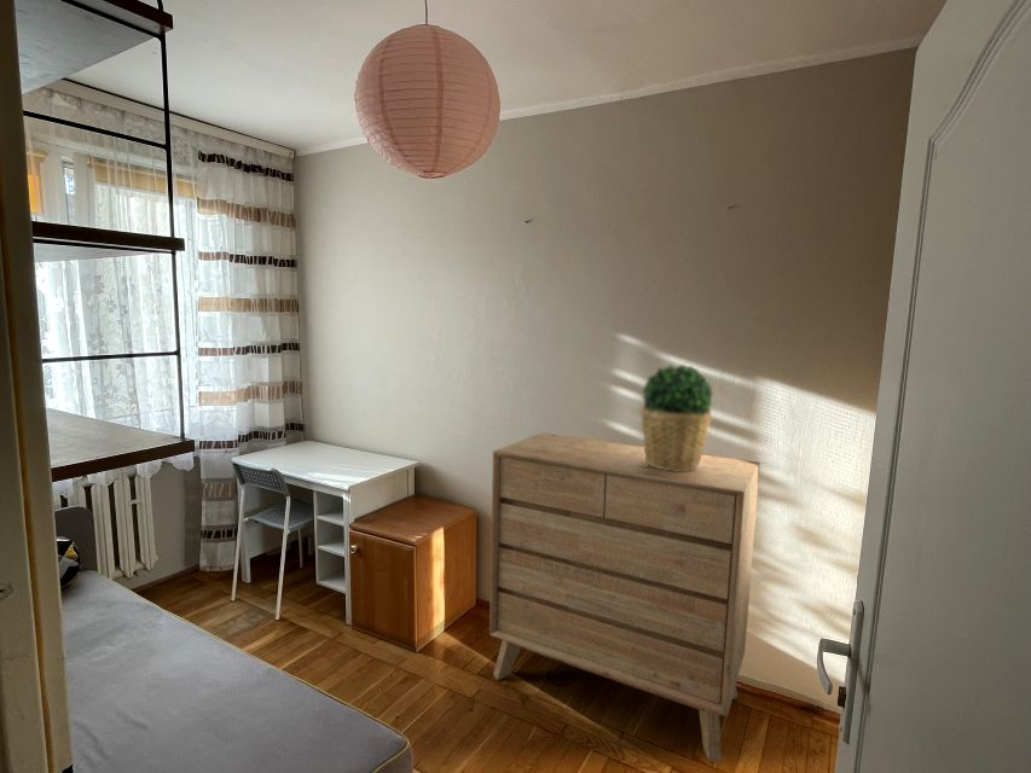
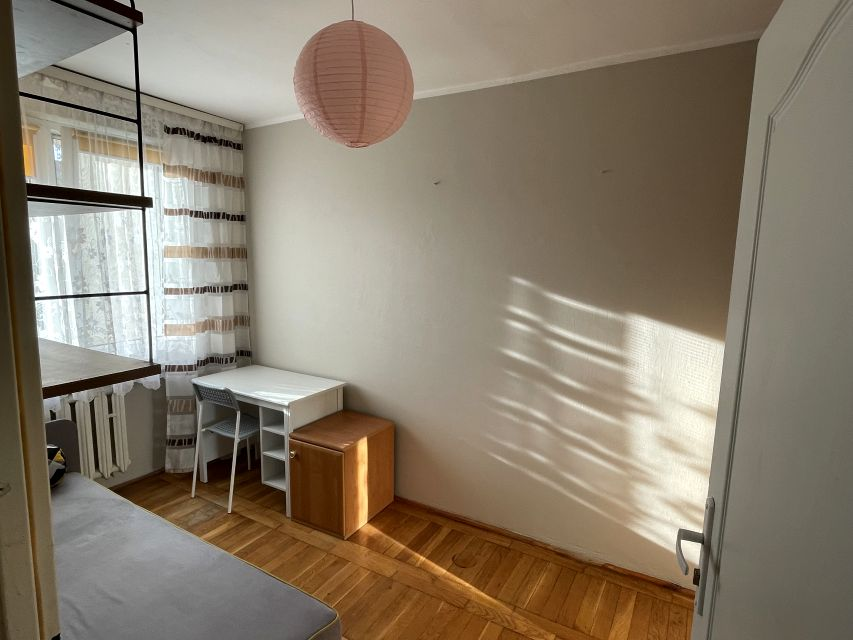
- dresser (618, 574)
- potted plant (676, 414)
